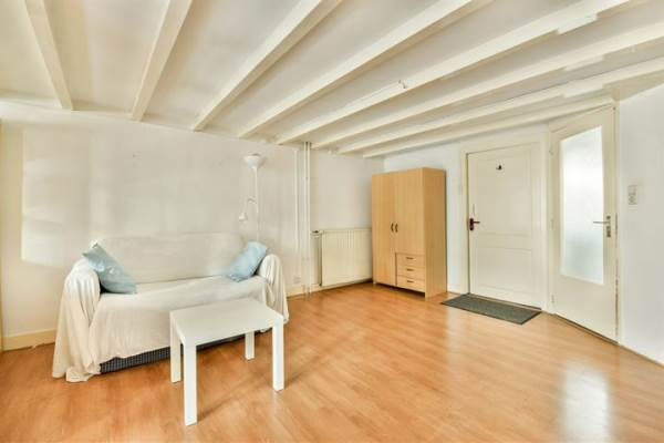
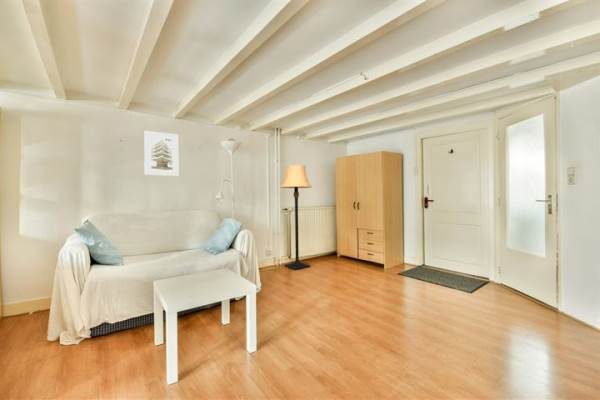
+ lamp (296, 216)
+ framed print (161, 154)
